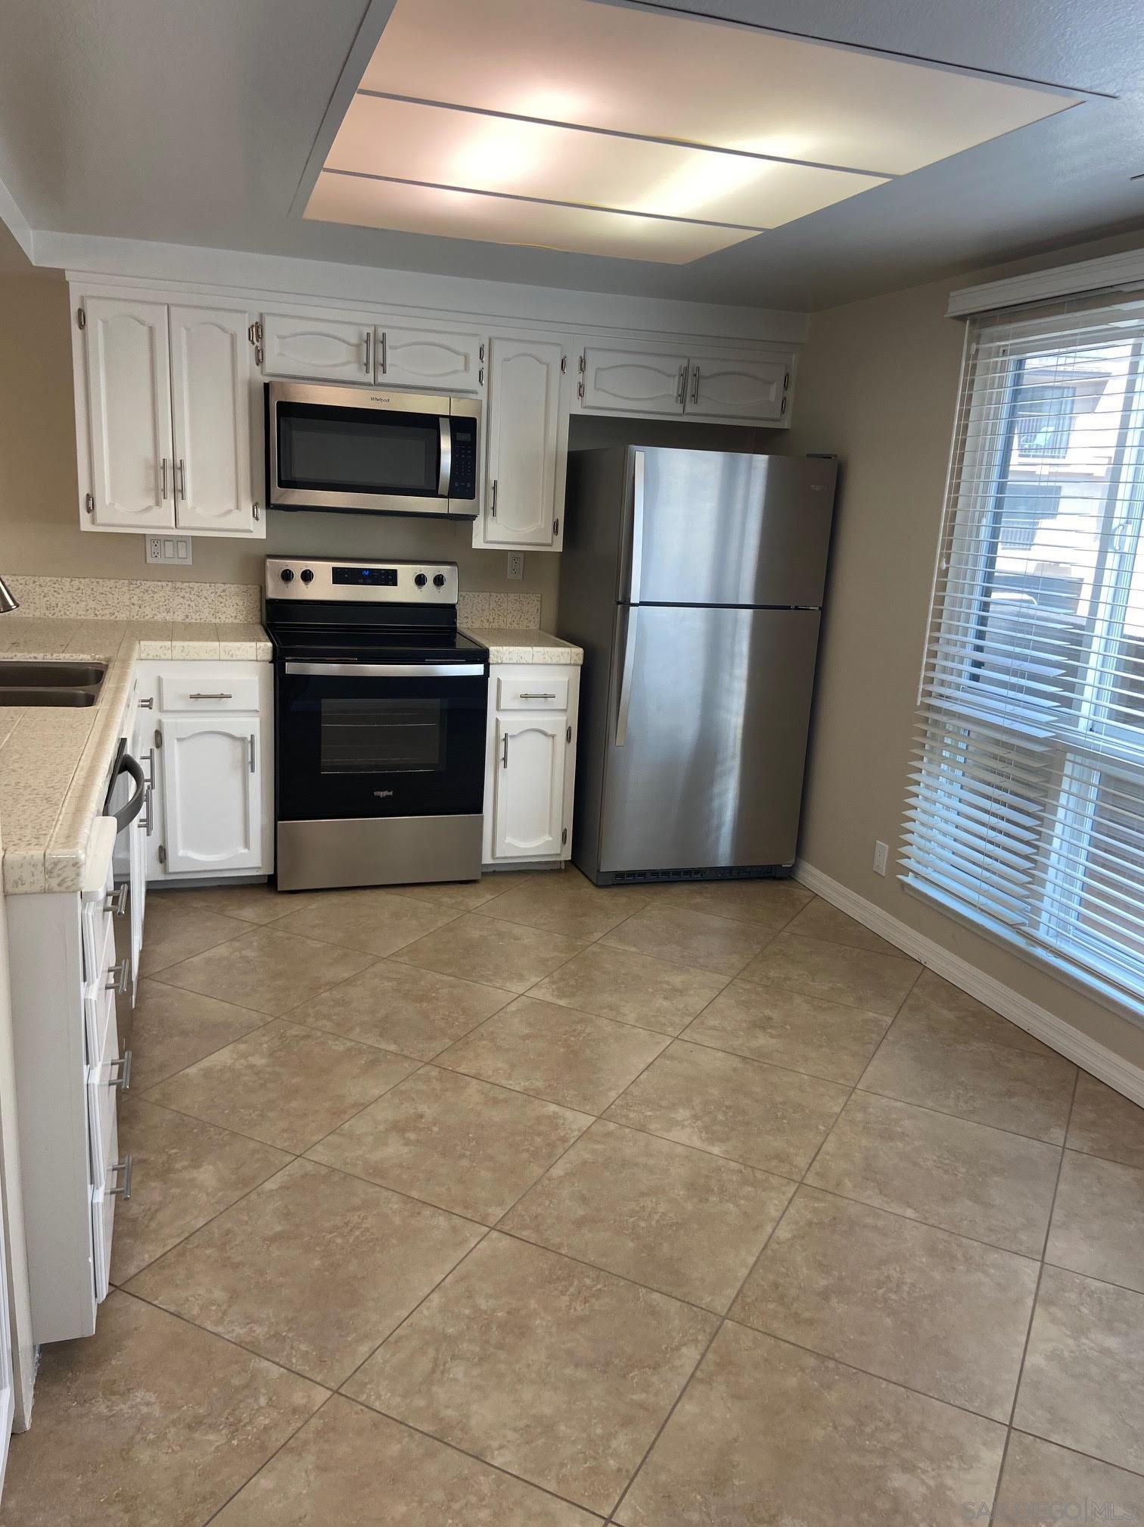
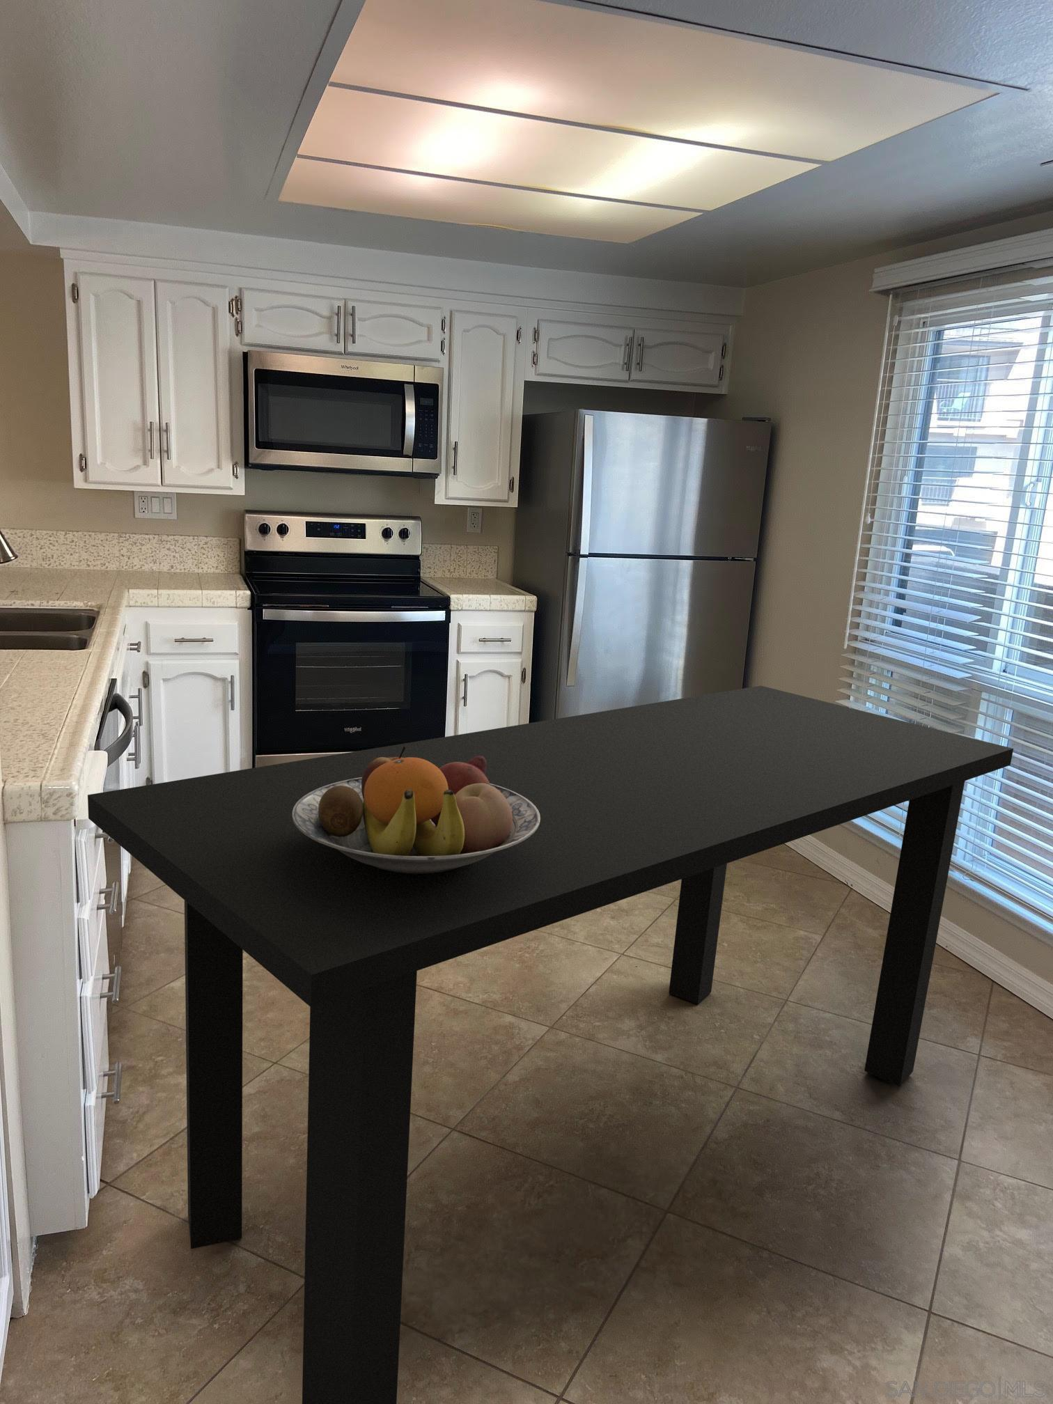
+ dining table (670, 973)
+ fruit bowl (418, 803)
